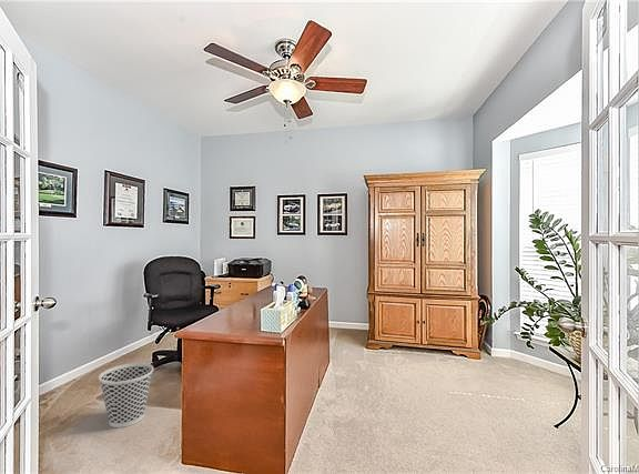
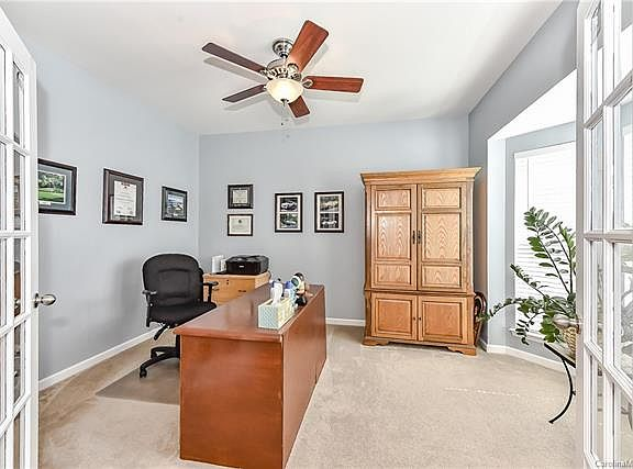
- wastebasket (126, 395)
